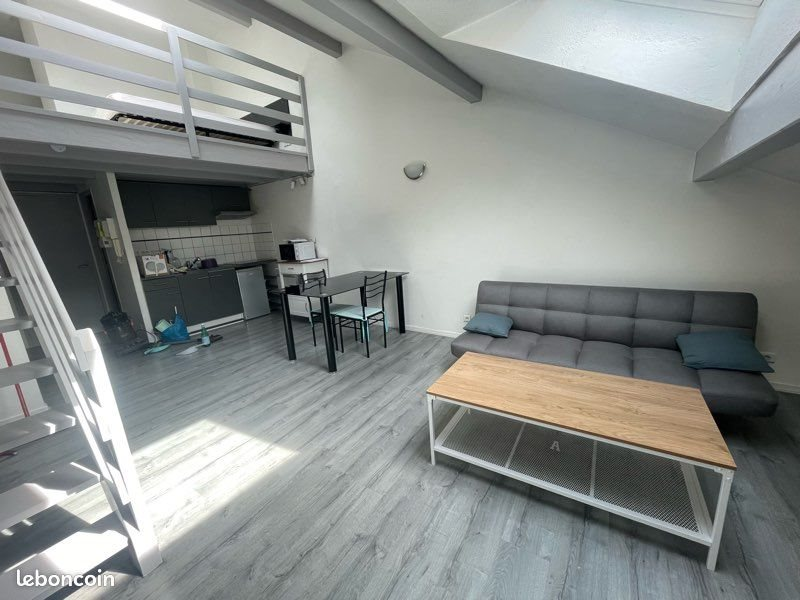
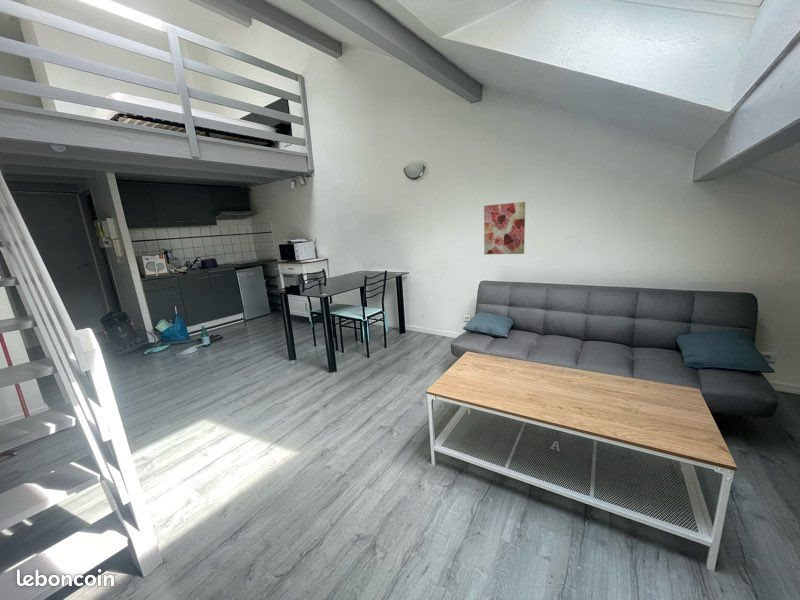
+ wall art (503, 229)
